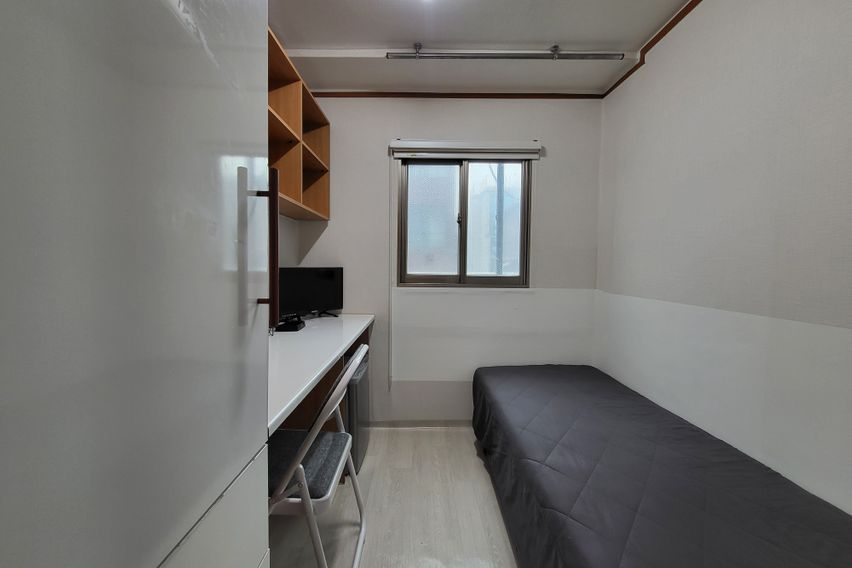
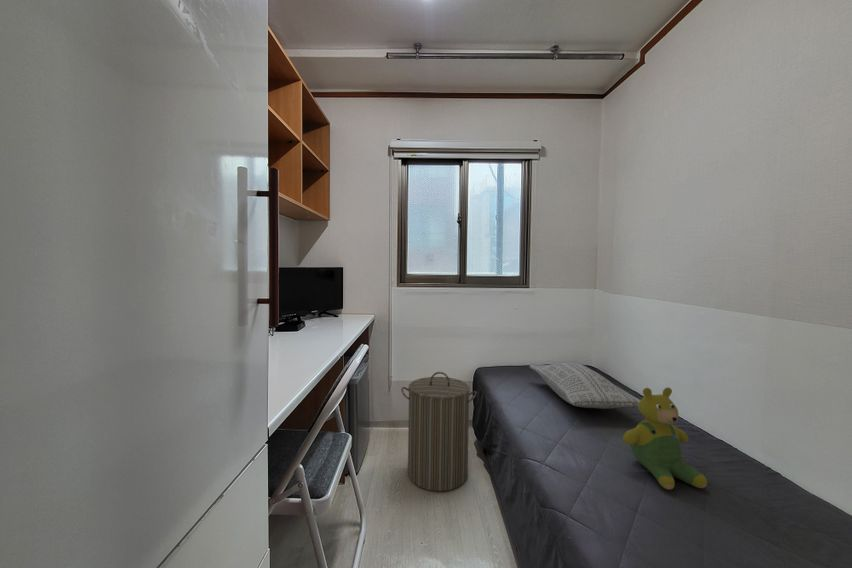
+ laundry hamper (438, 422)
+ pillow (577, 383)
+ teddy bear (665, 433)
